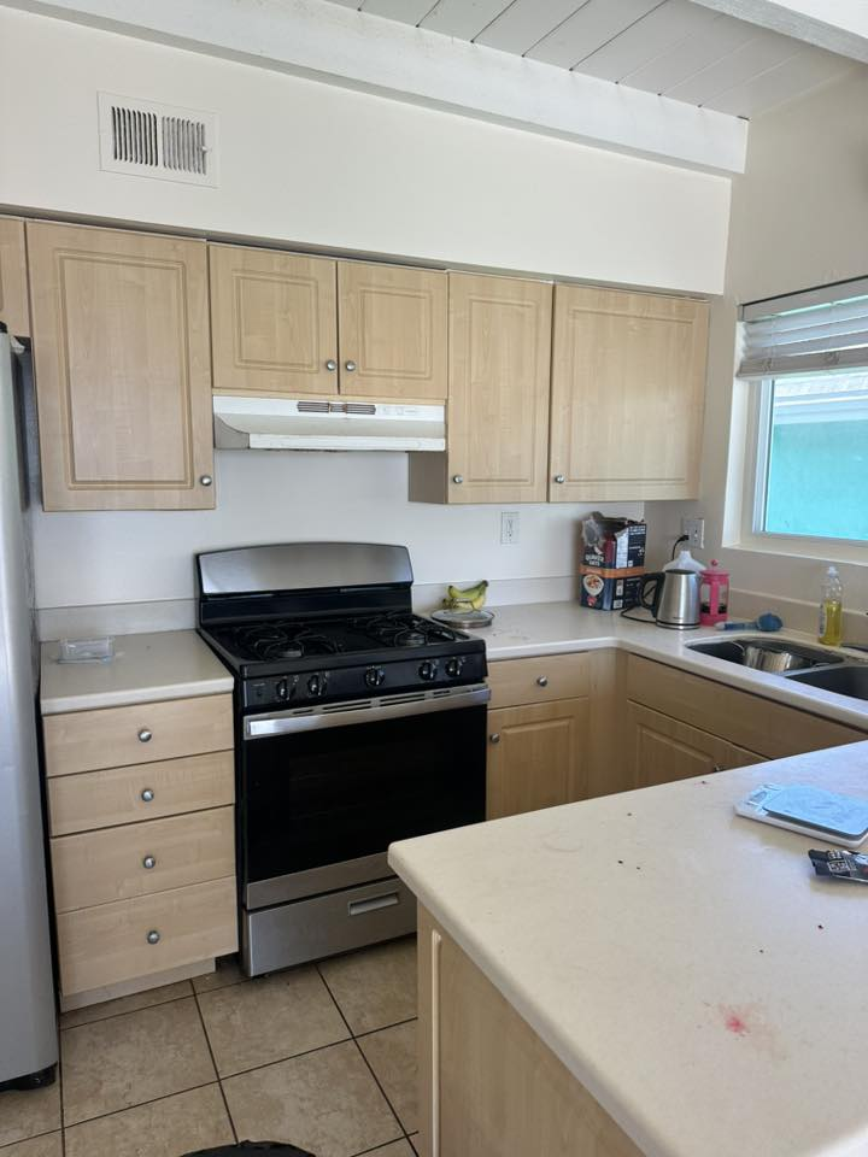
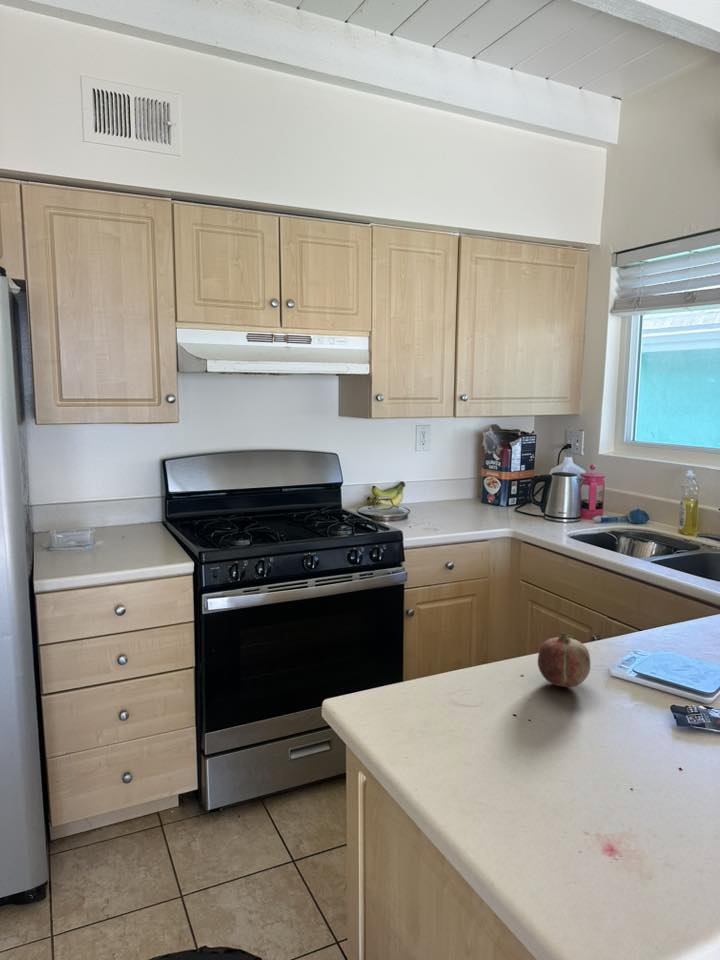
+ fruit (564, 658)
